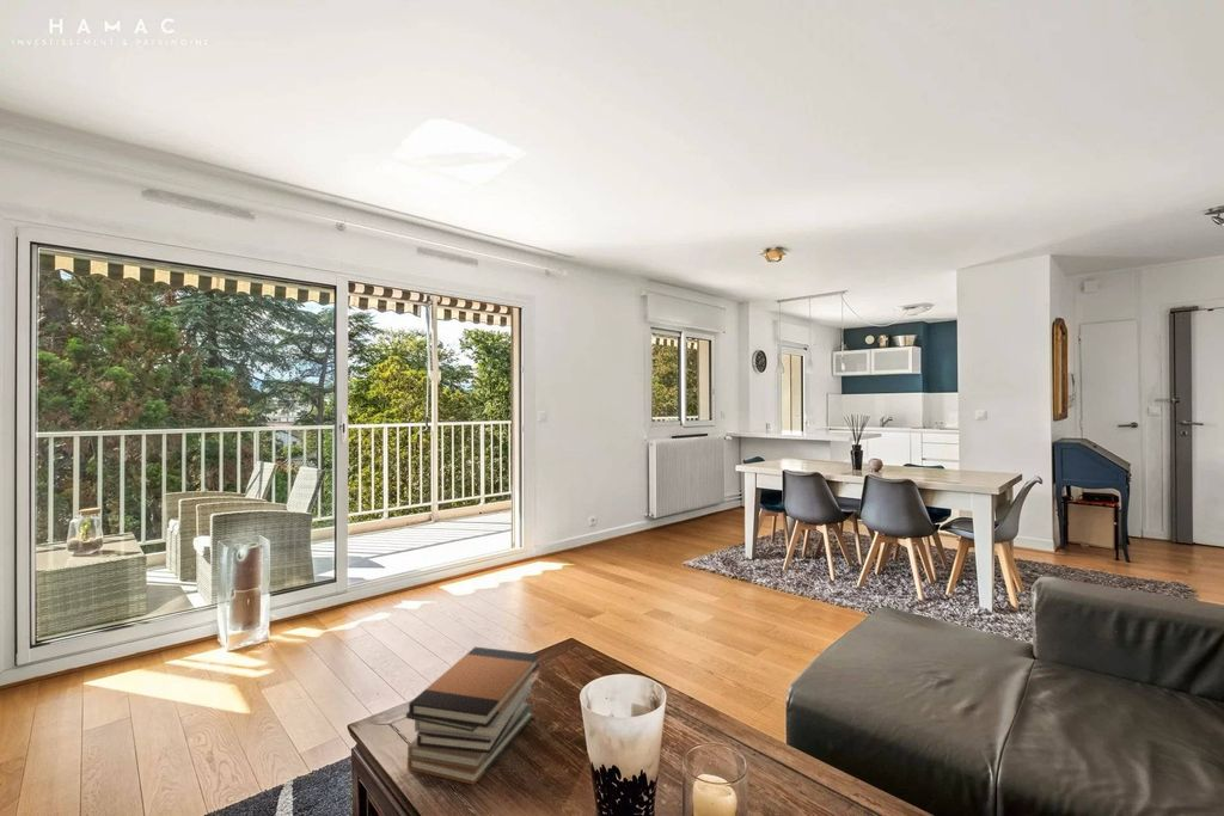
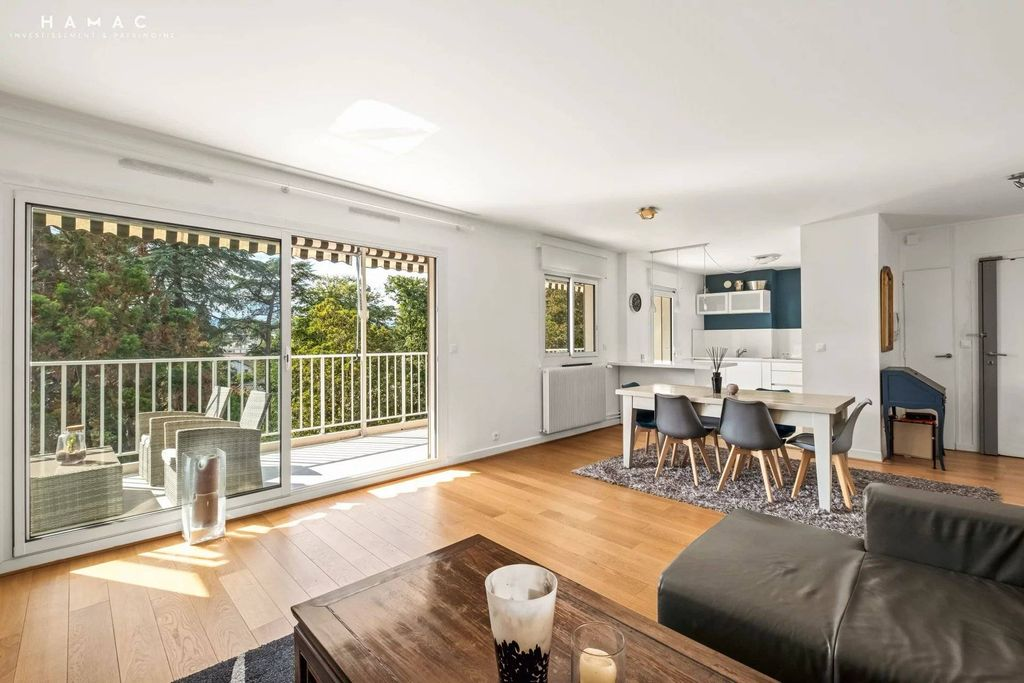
- book stack (478, 707)
